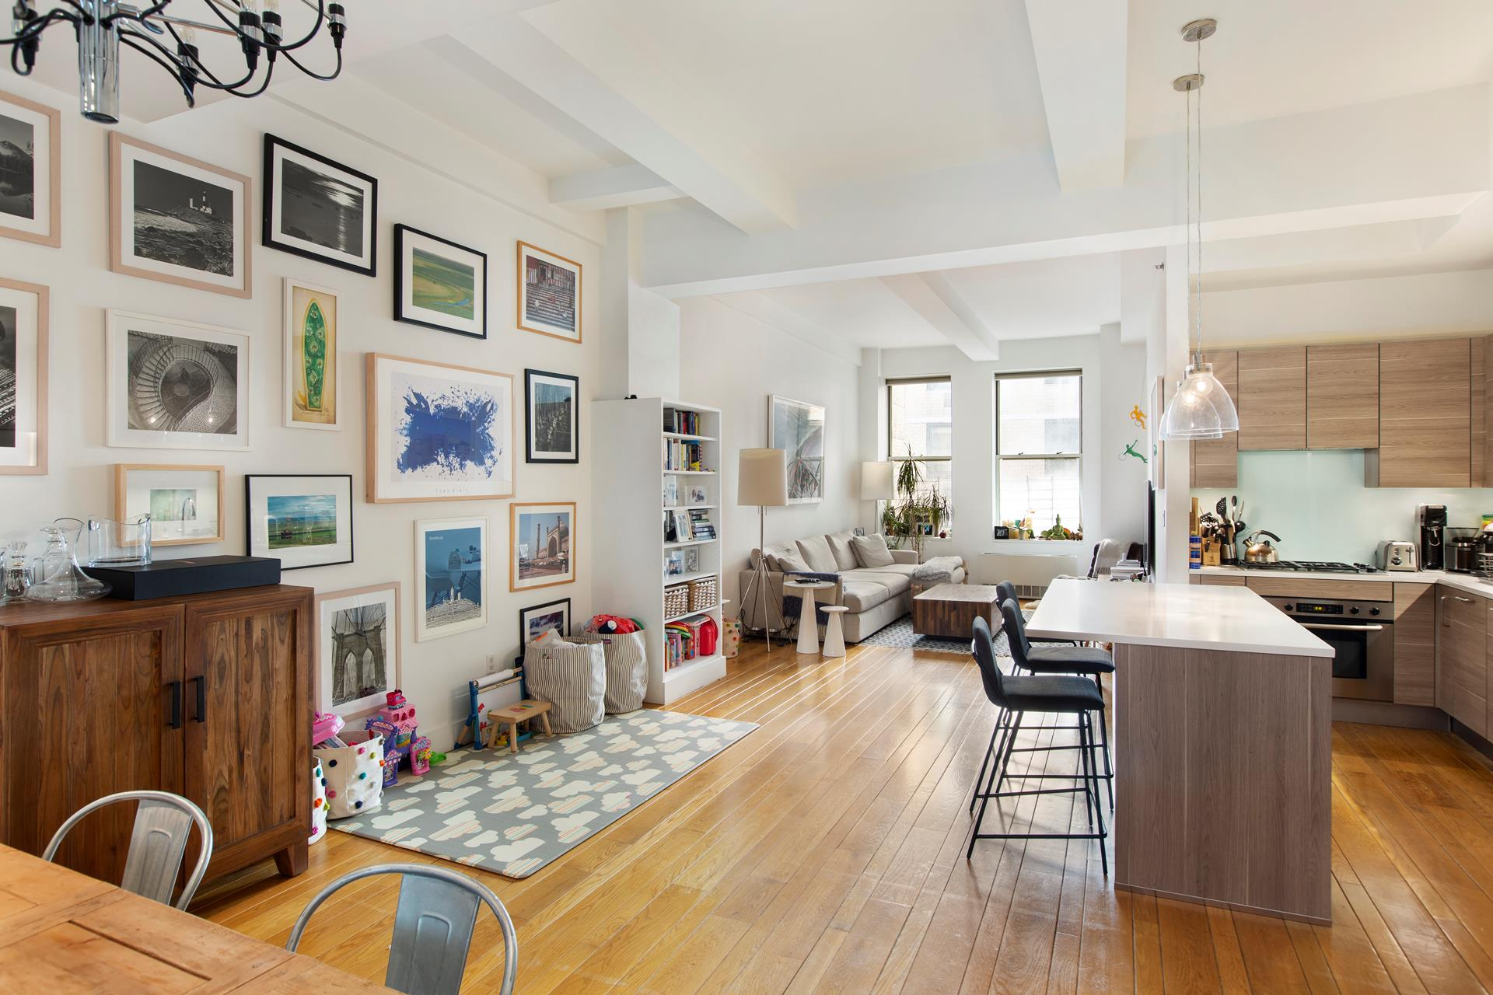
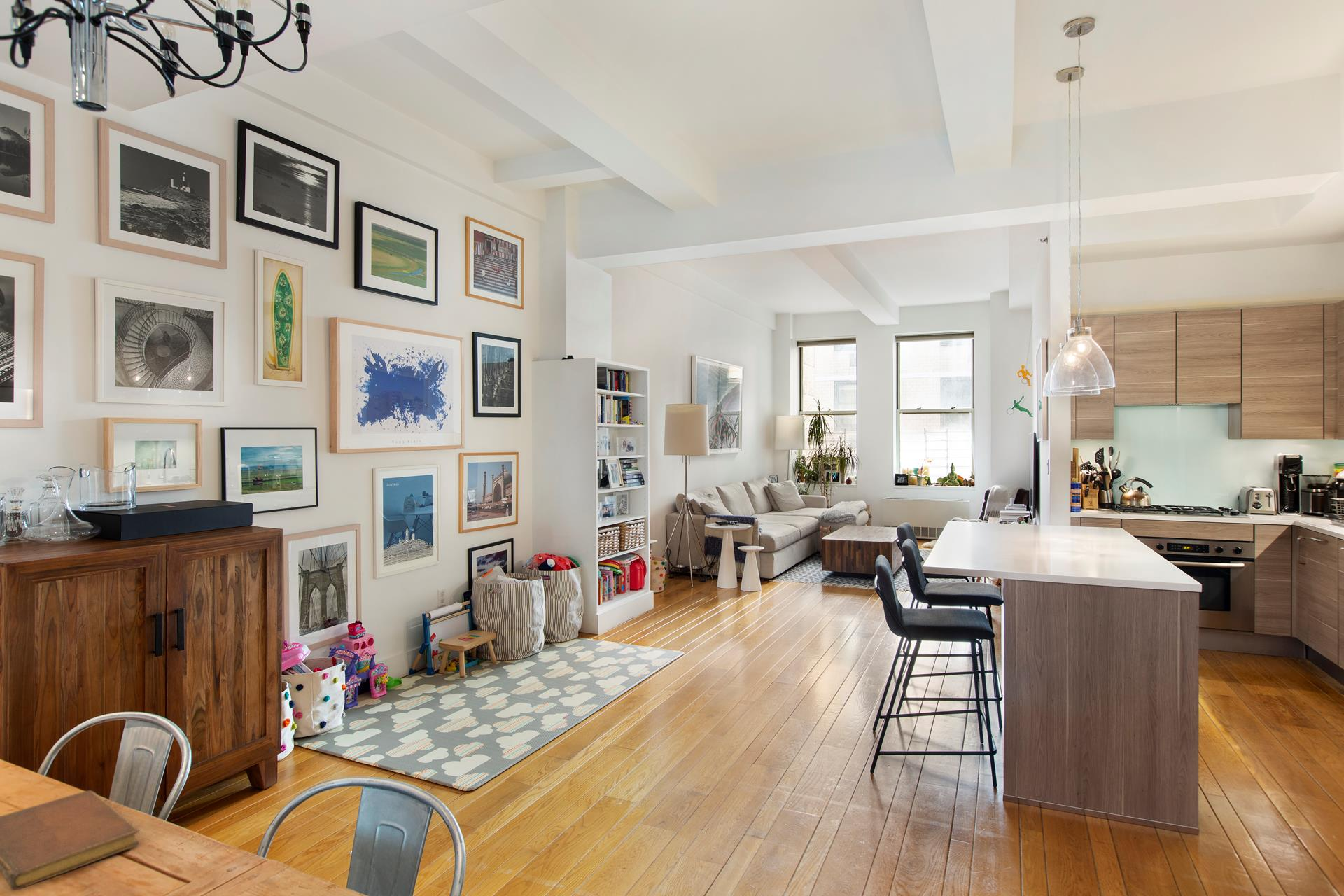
+ notebook (55, 834)
